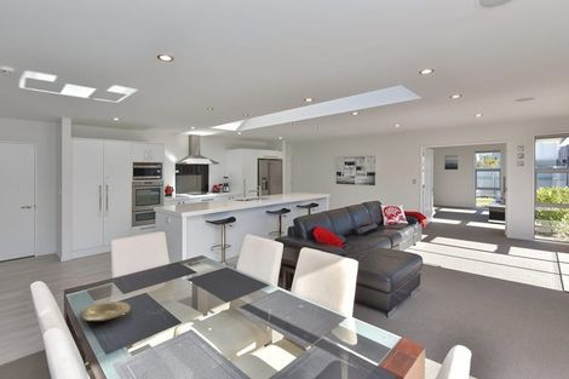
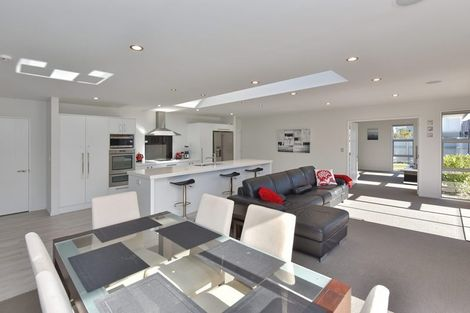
- plate (105, 312)
